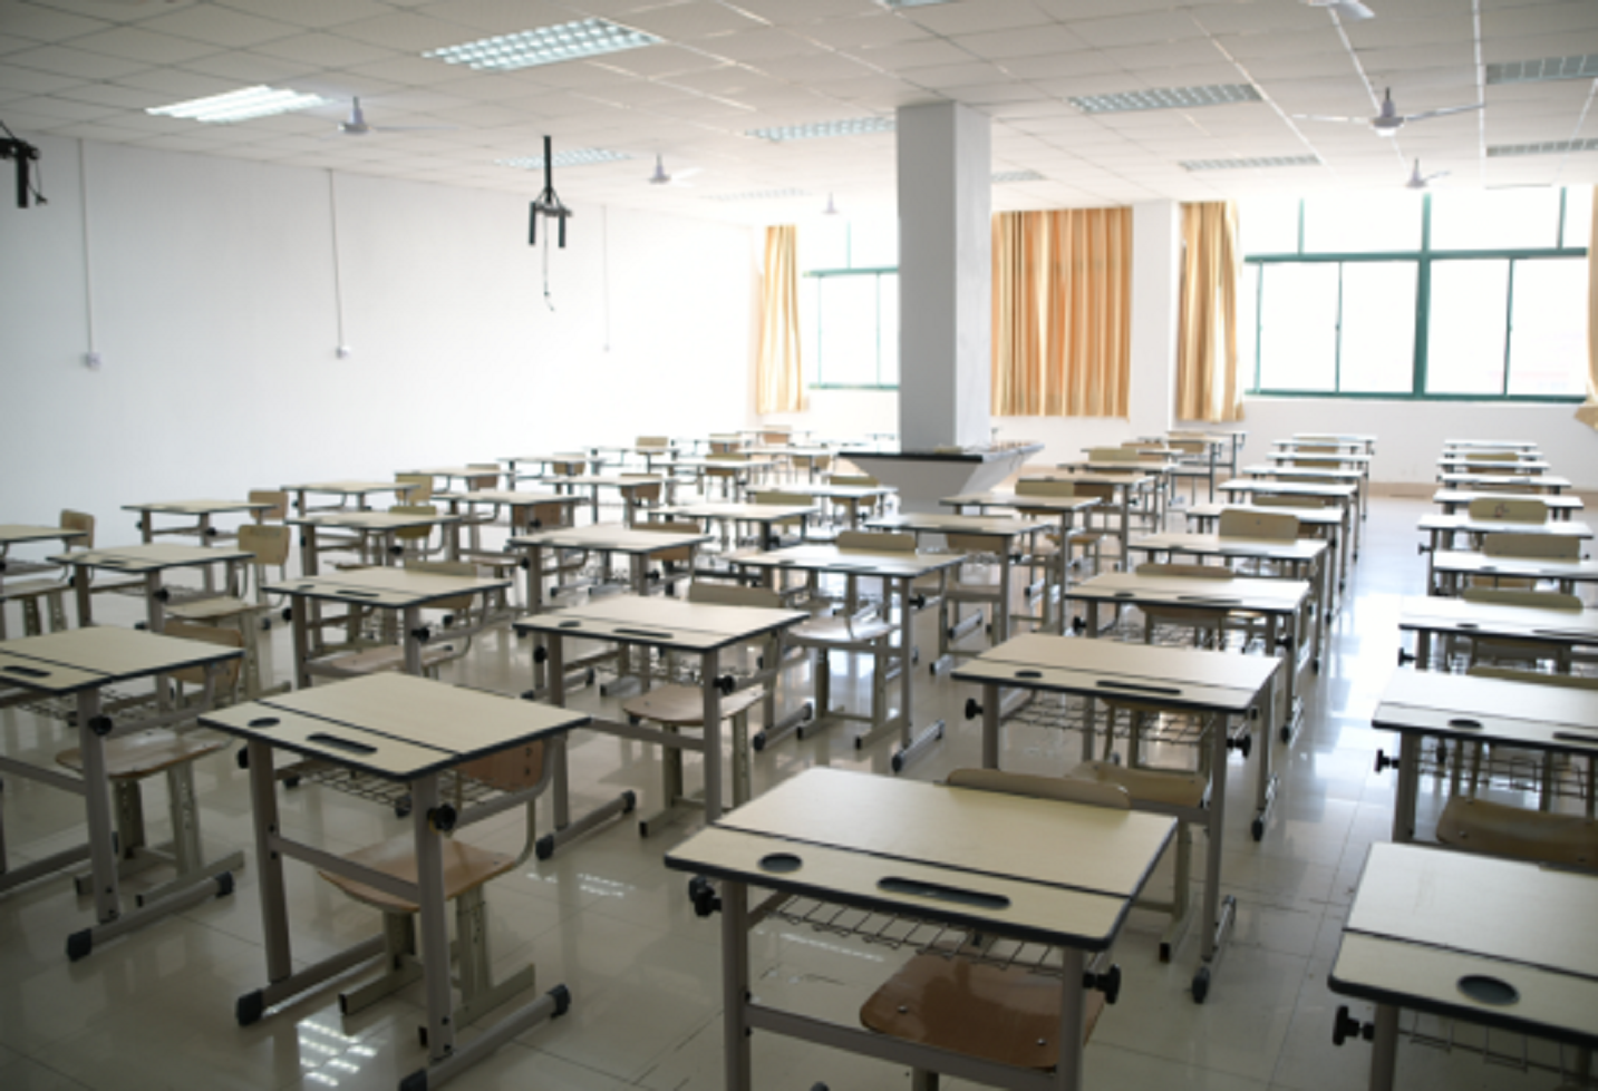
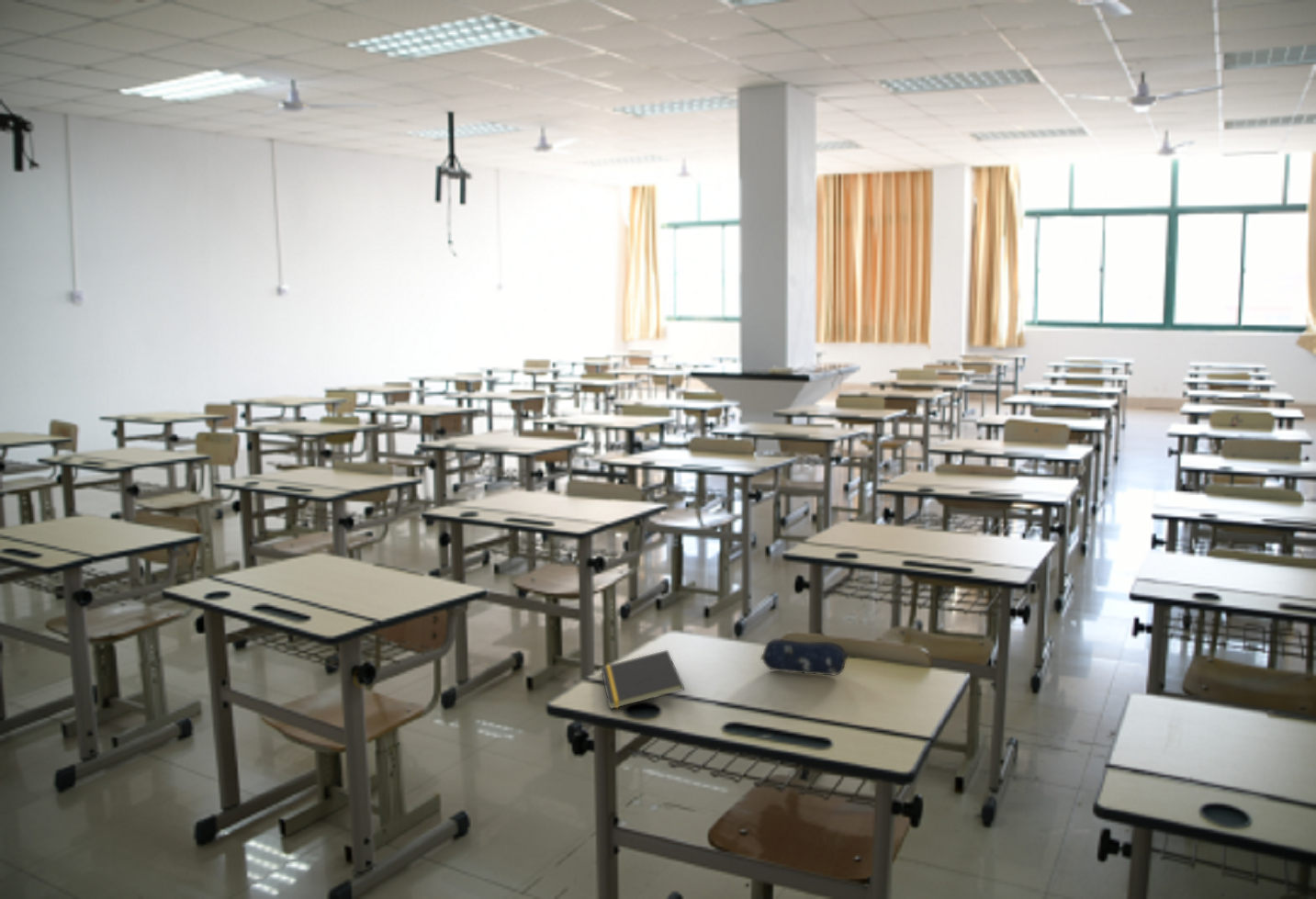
+ pencil case (804, 657)
+ notepad (640, 678)
